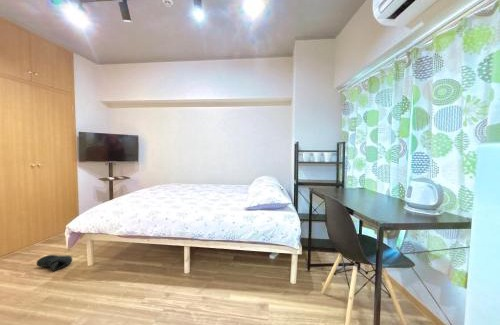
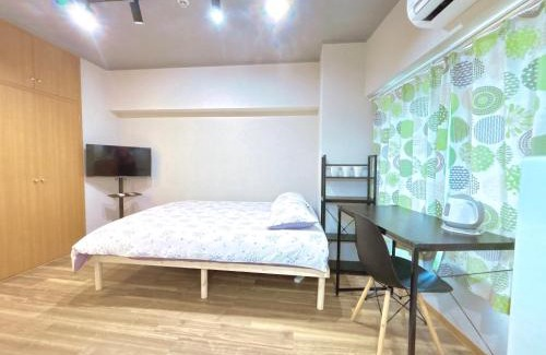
- sneaker (51, 263)
